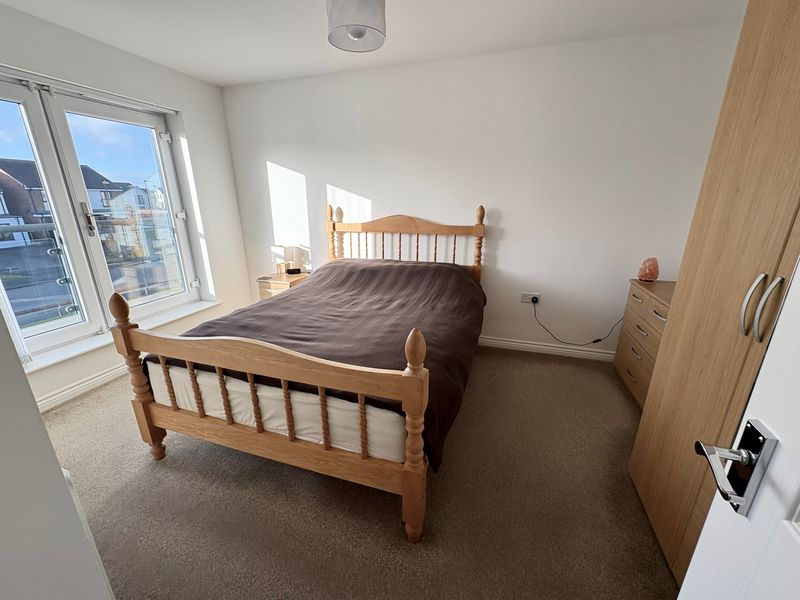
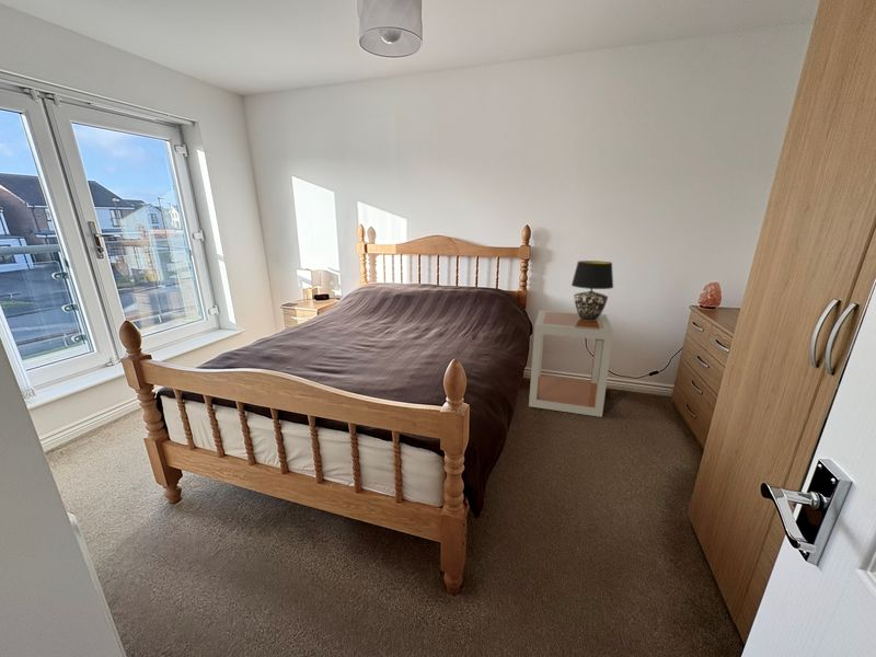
+ side table (567, 378)
+ table lamp (591, 290)
